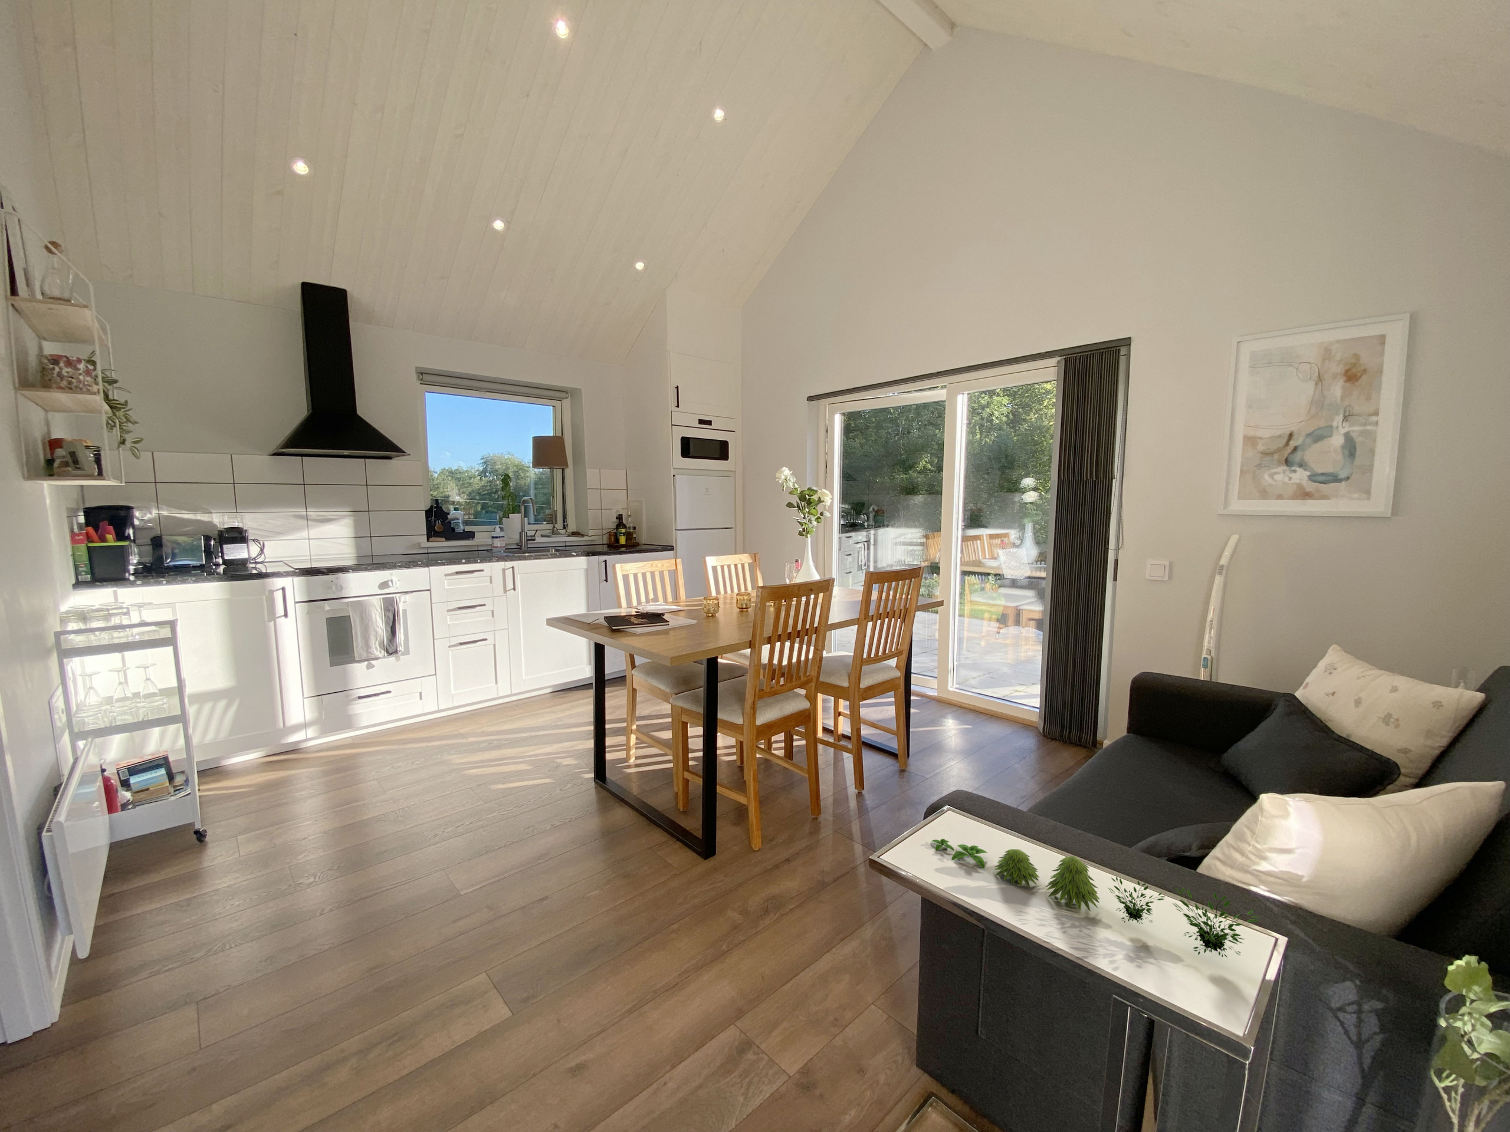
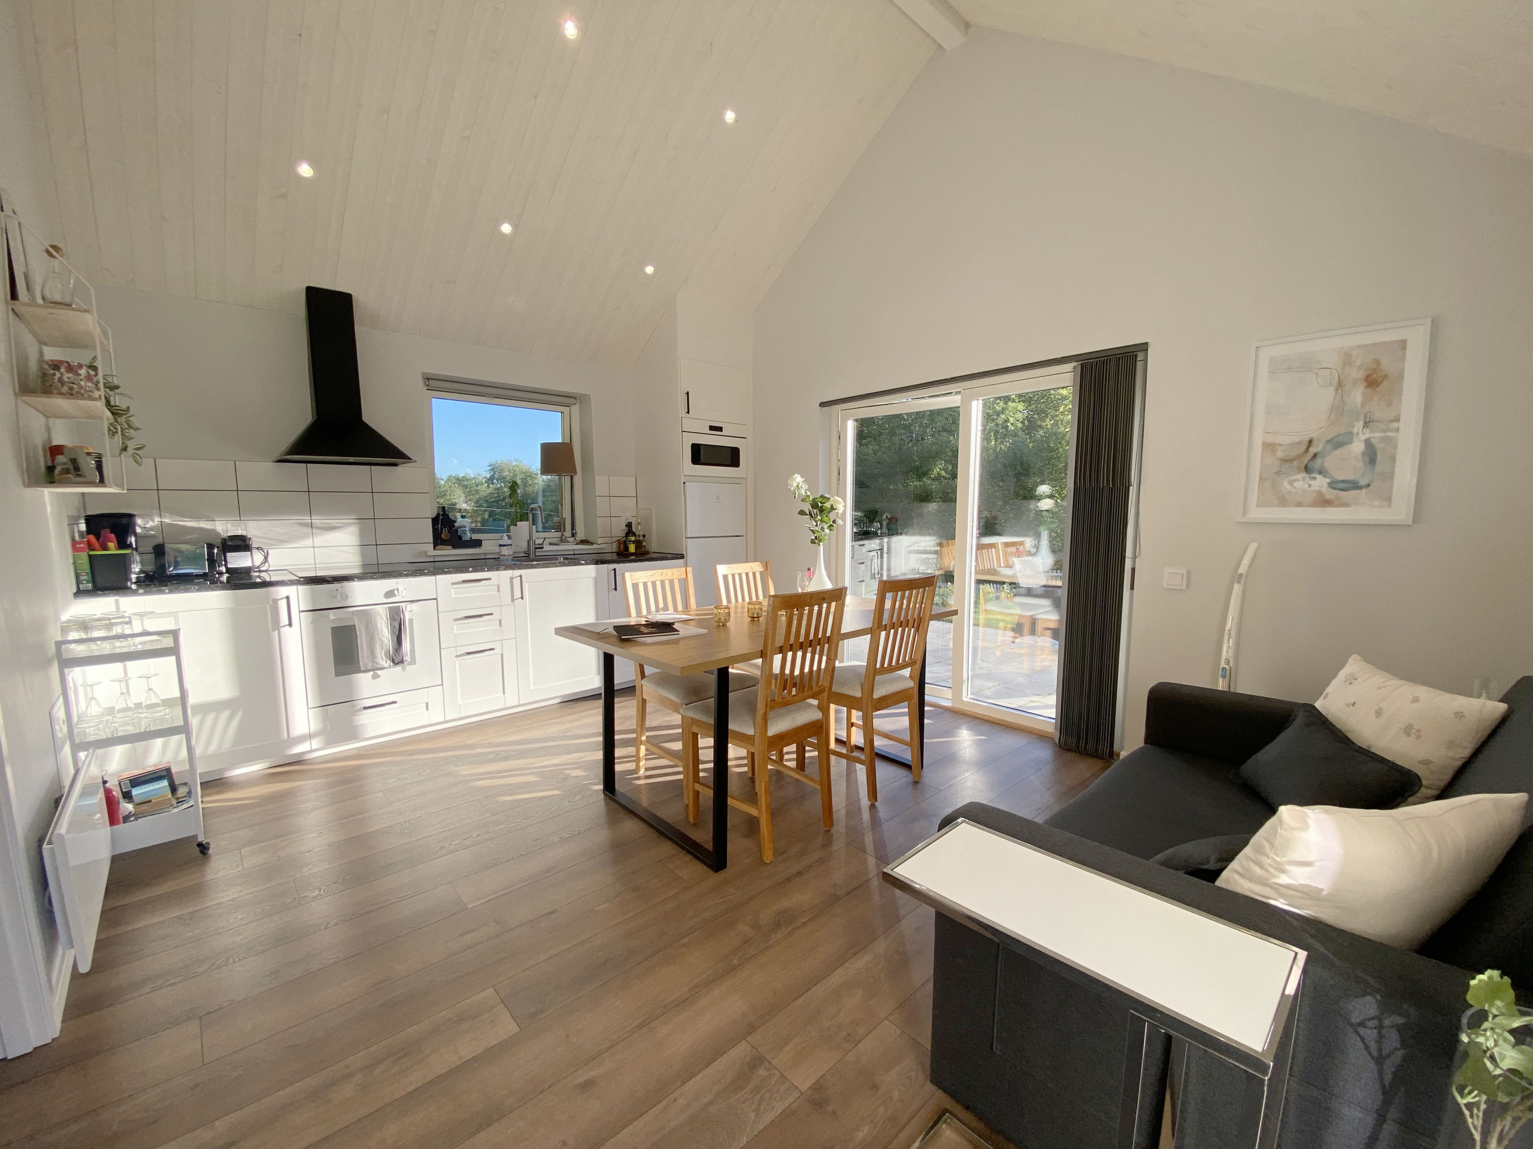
- plant (1072, 880)
